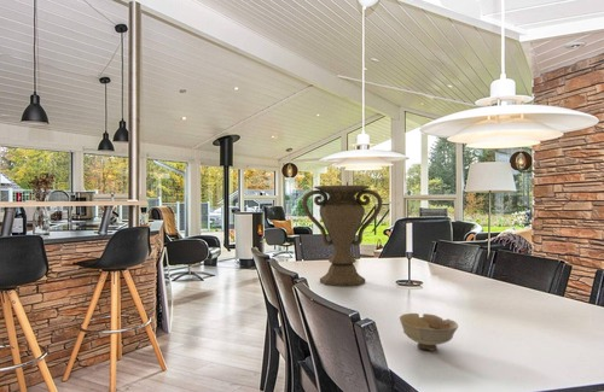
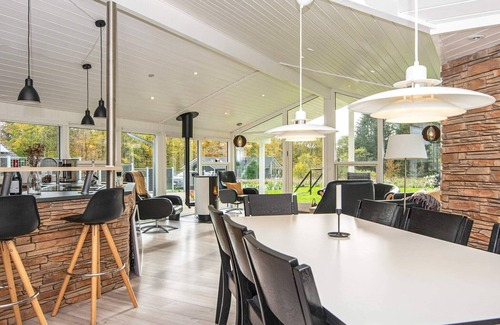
- vase (342, 233)
- bowl (428, 333)
